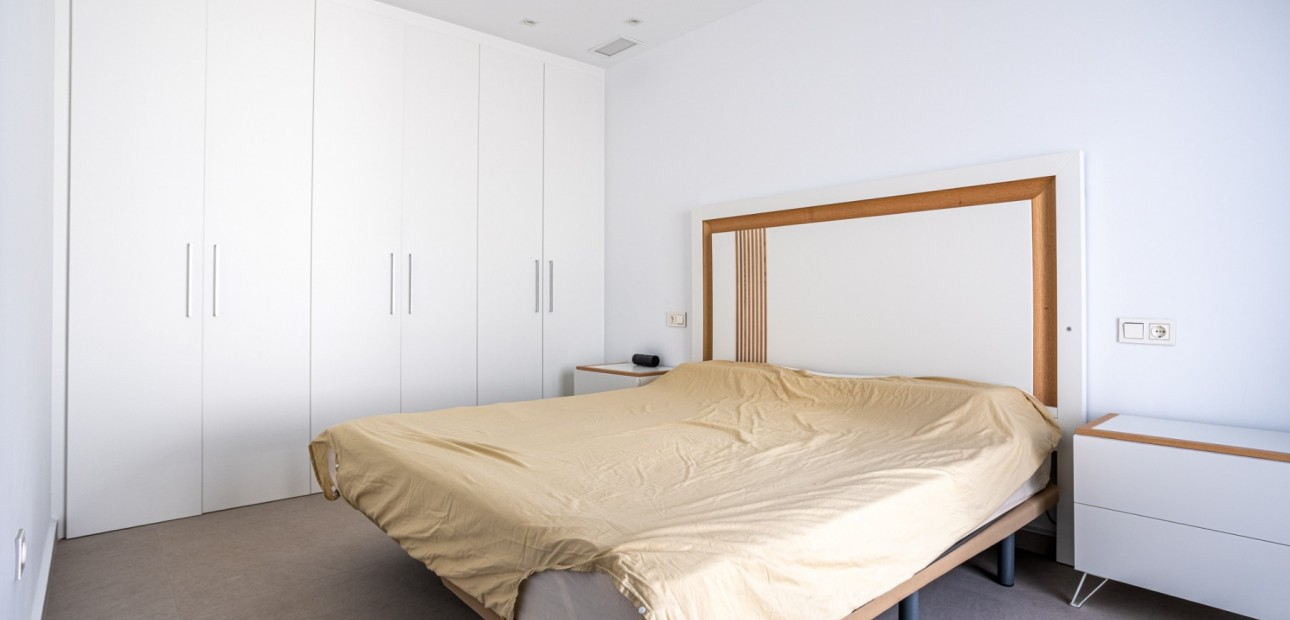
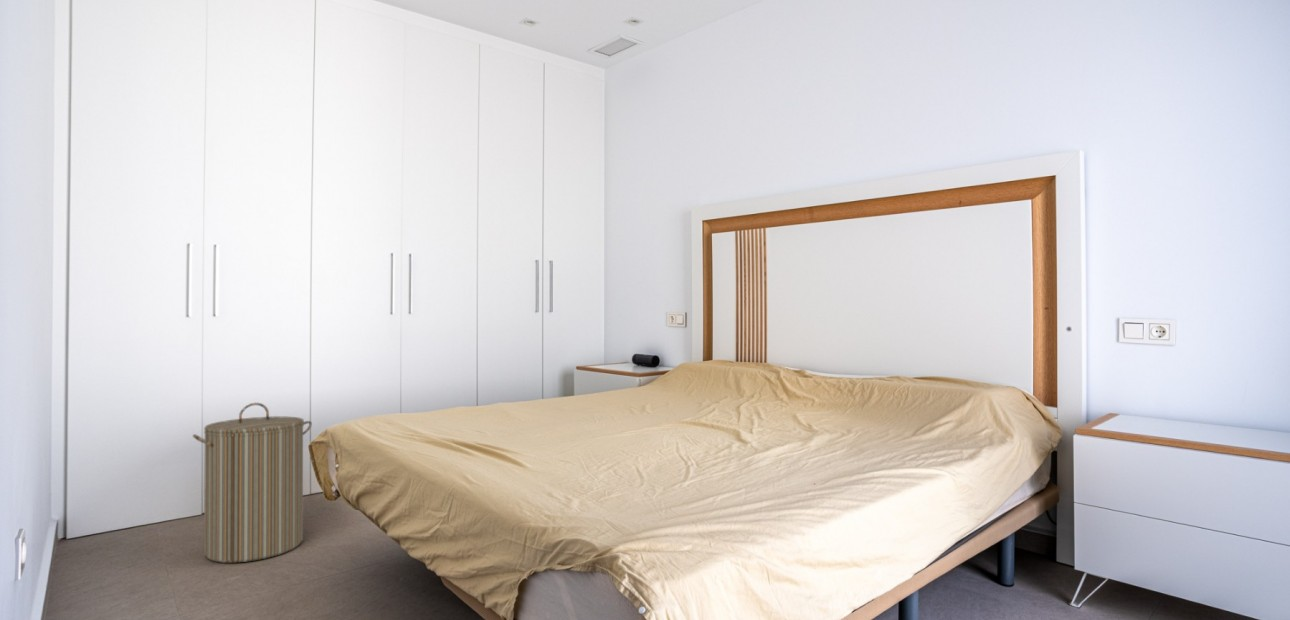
+ laundry hamper (255, 474)
